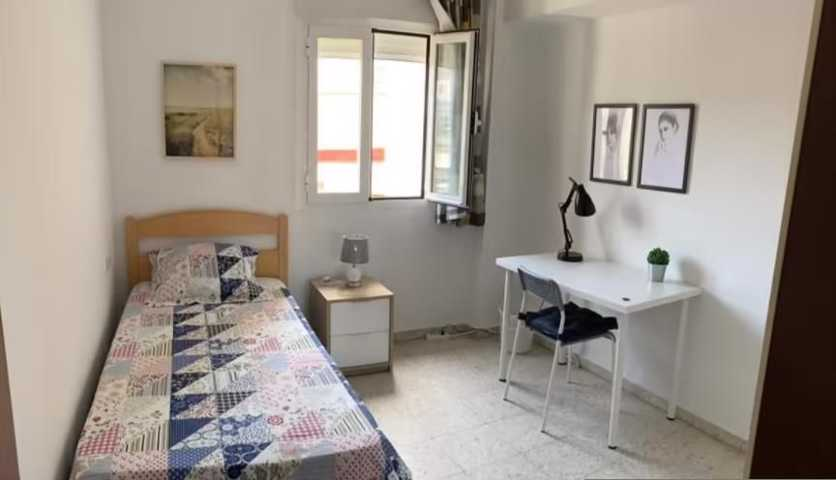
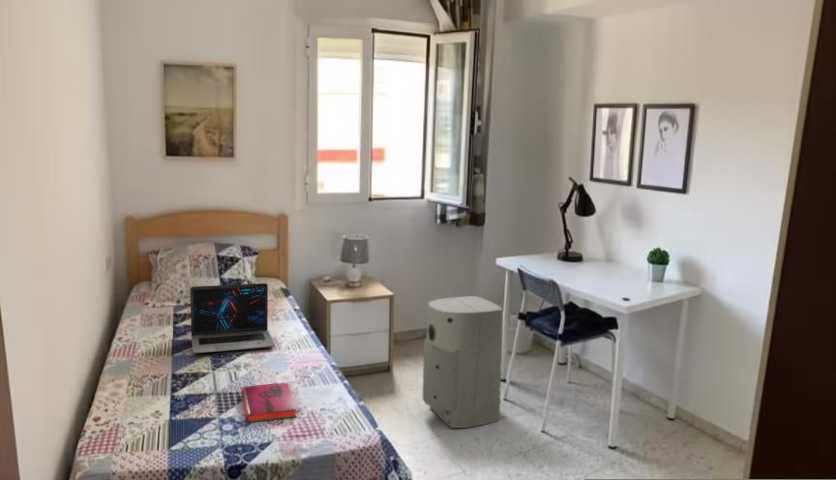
+ laptop (232, 317)
+ air purifier (462, 360)
+ hardback book (268, 401)
